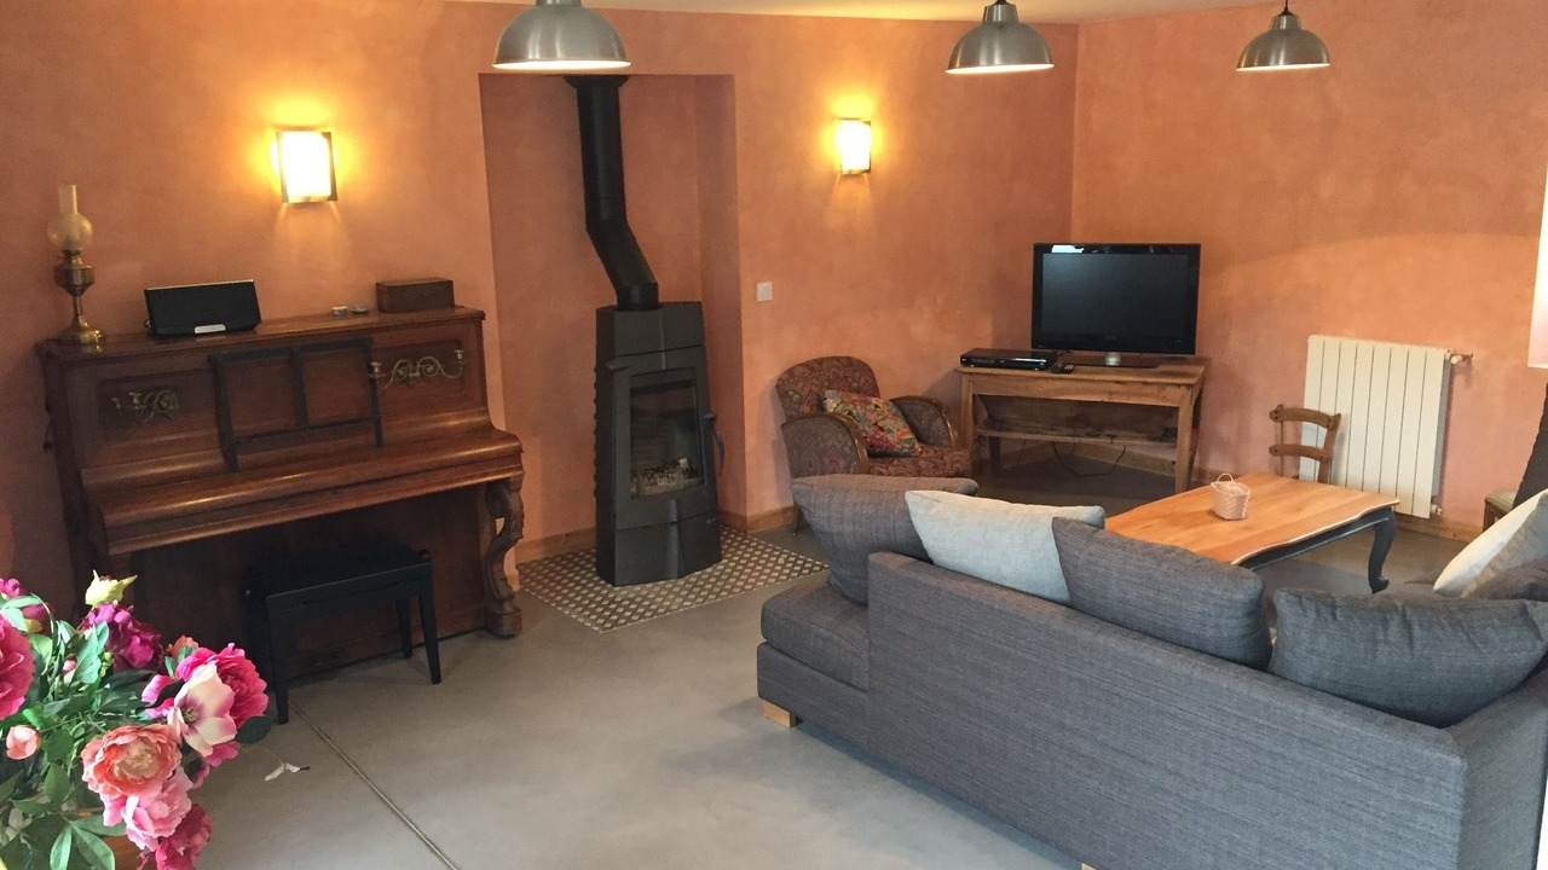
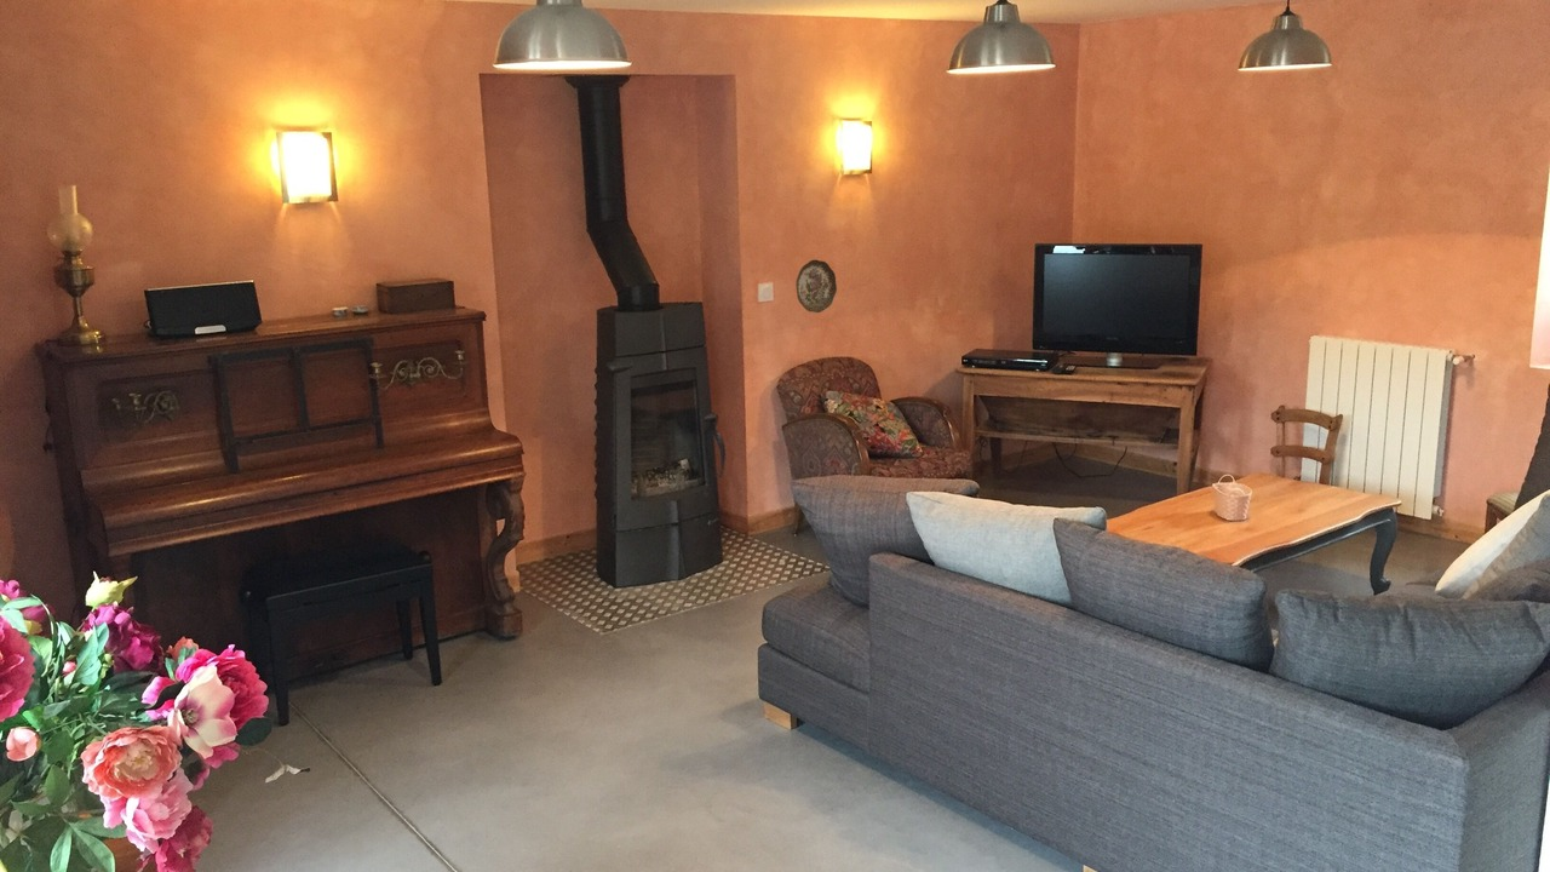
+ decorative plate (815, 286)
